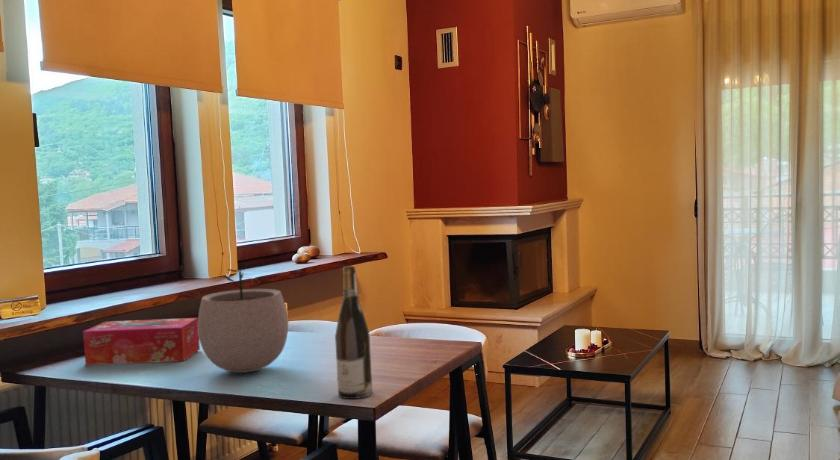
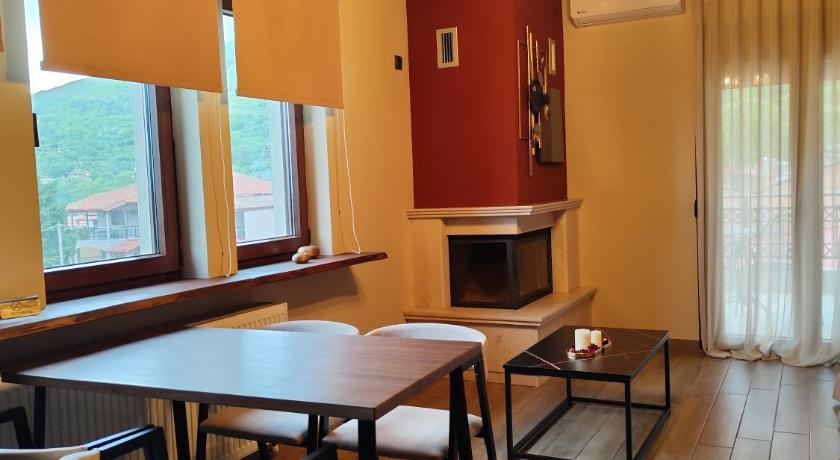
- plant pot (243, 315)
- tissue box (143, 340)
- wine bottle (352, 330)
